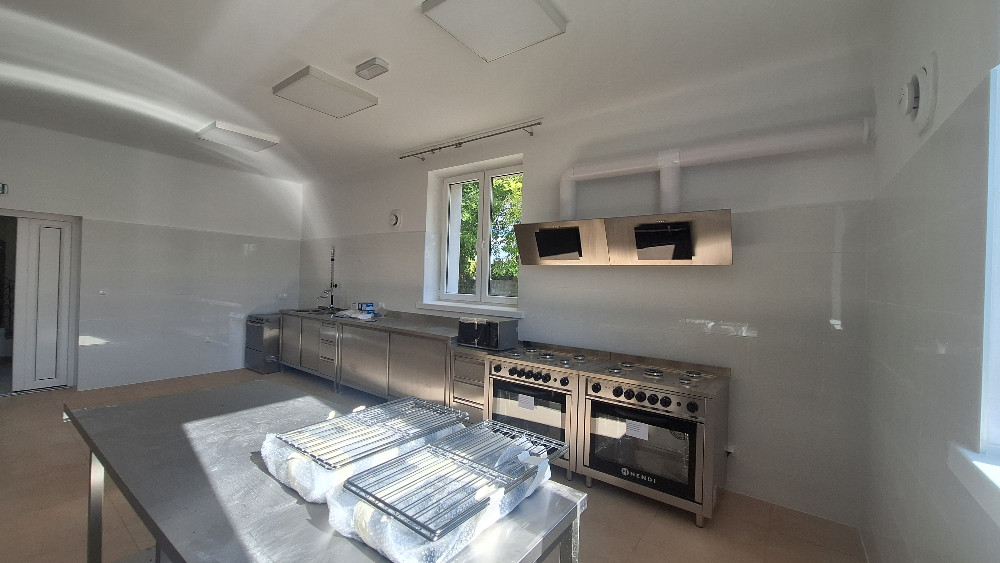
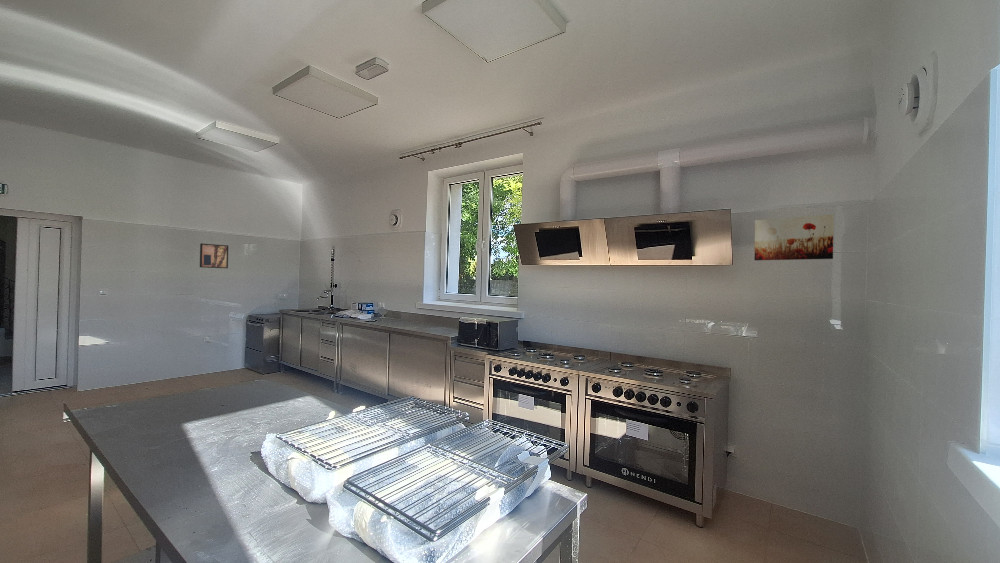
+ wall art (214, 256)
+ wall art (792, 238)
